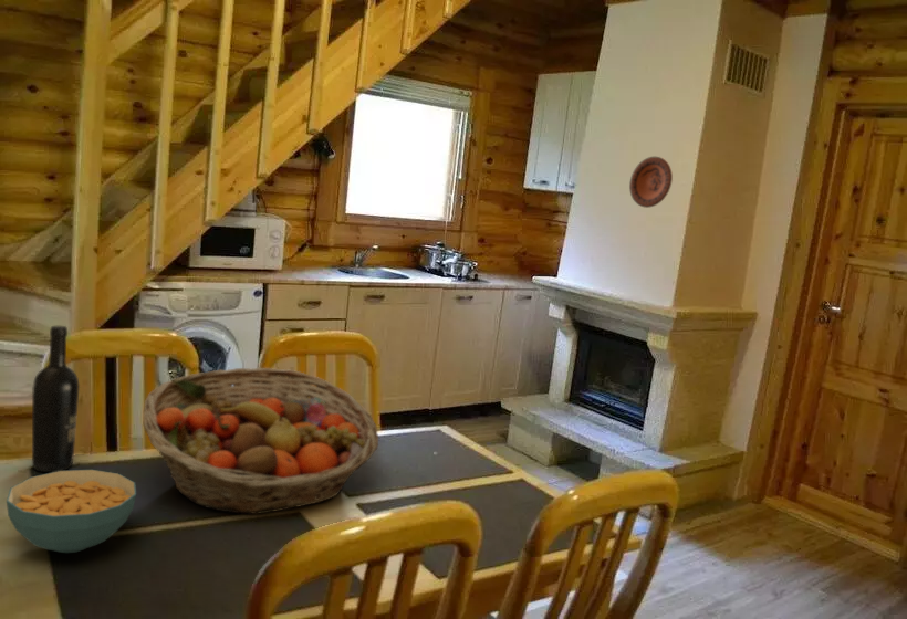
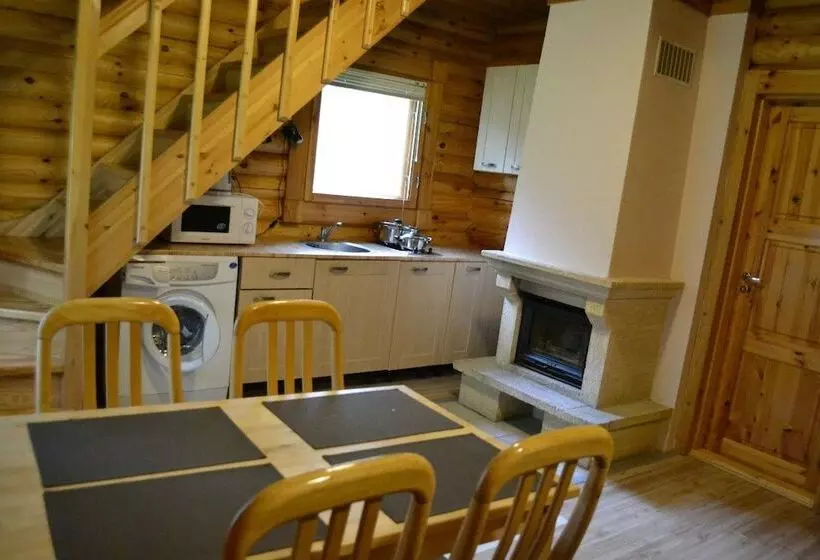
- decorative plate (650, 181)
- wine bottle (55, 397)
- cereal bowl (72, 517)
- fruit basket (264, 436)
